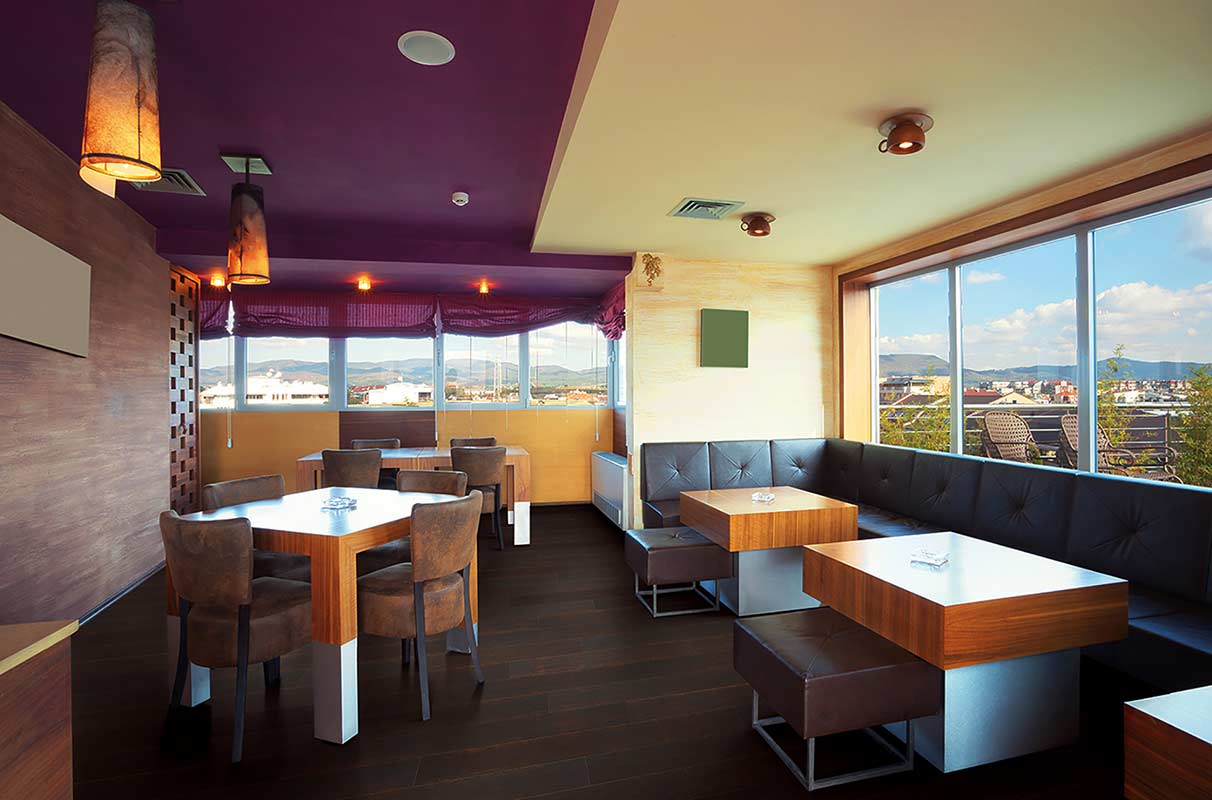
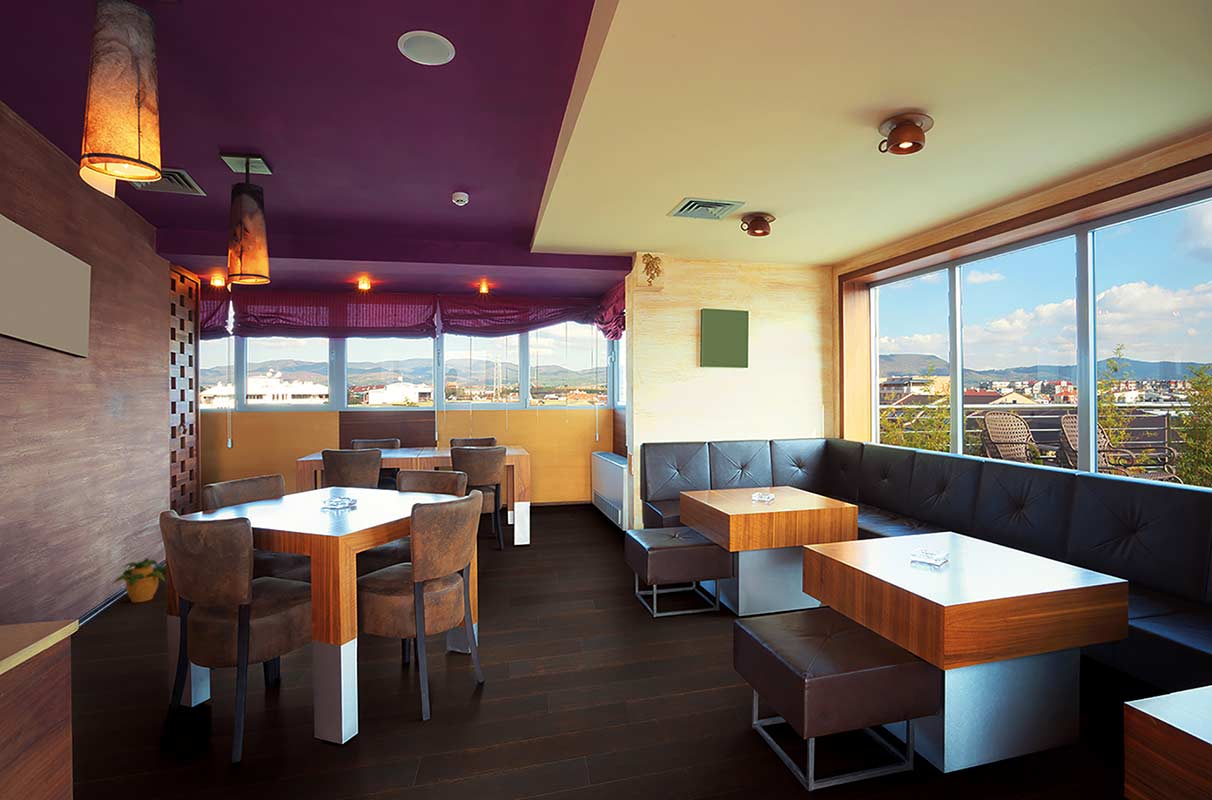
+ potted plant (141, 579)
